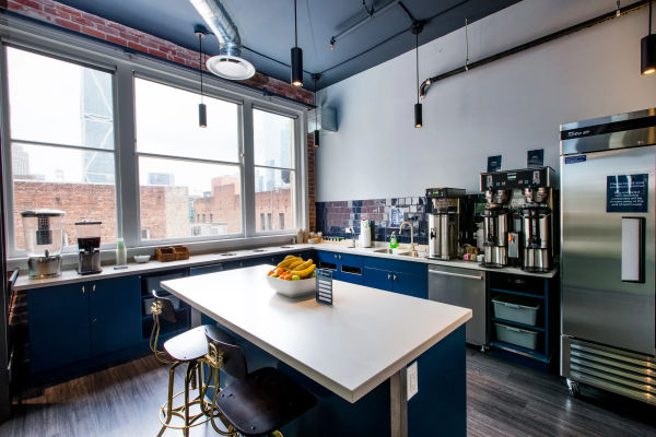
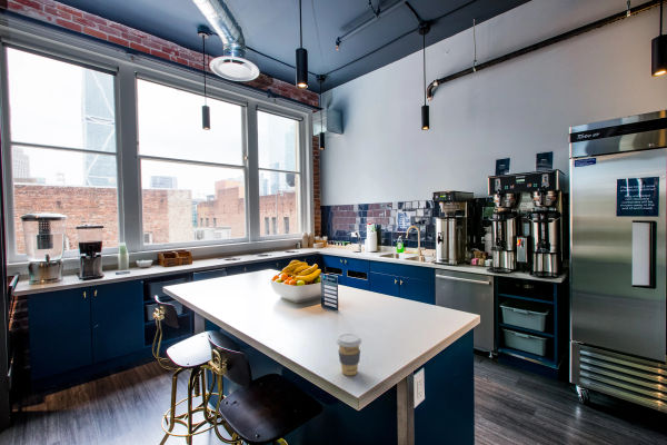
+ coffee cup (349, 354)
